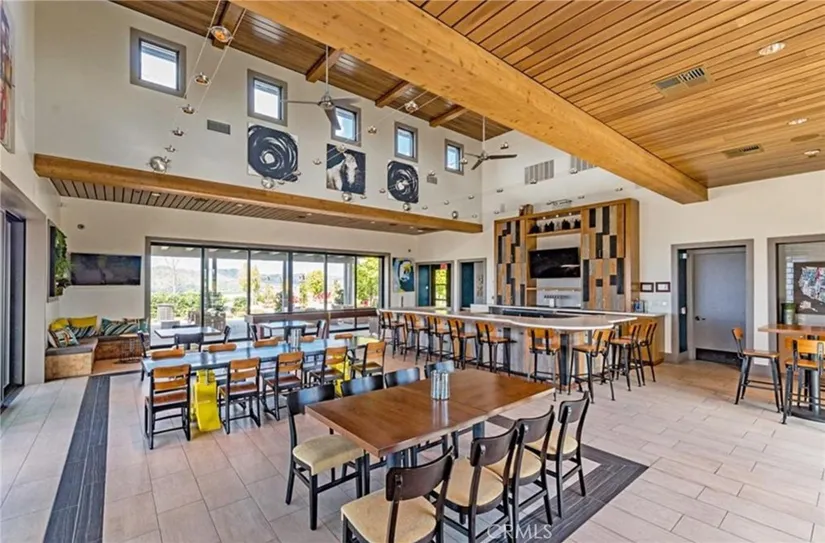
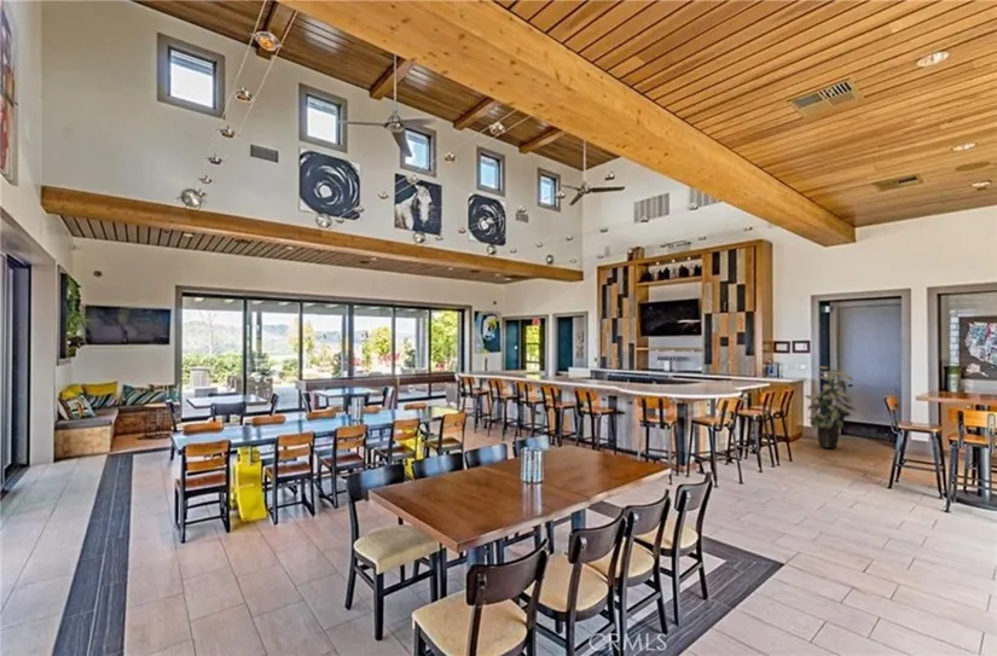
+ indoor plant (828, 406)
